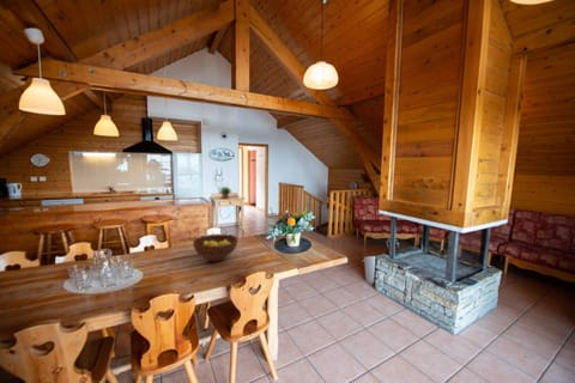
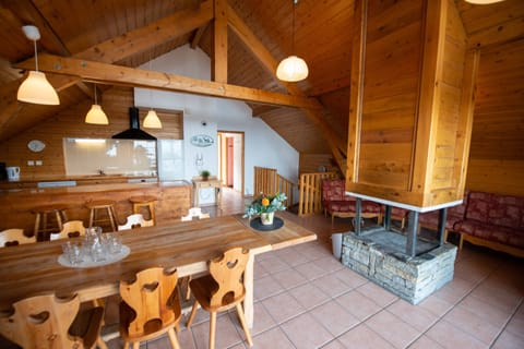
- fruit bowl (216, 249)
